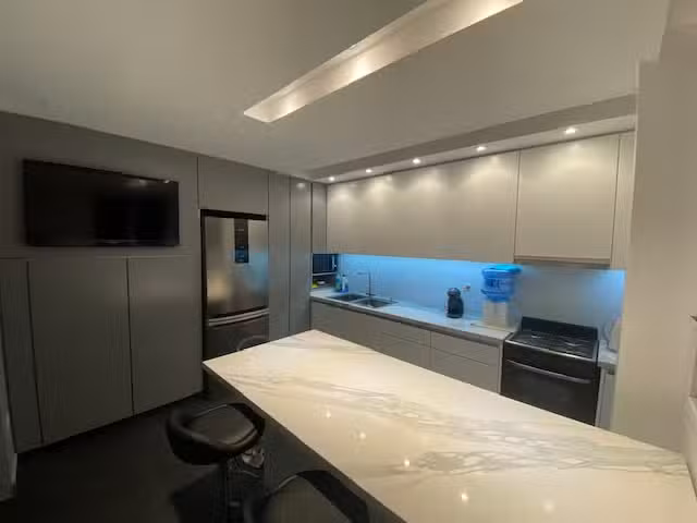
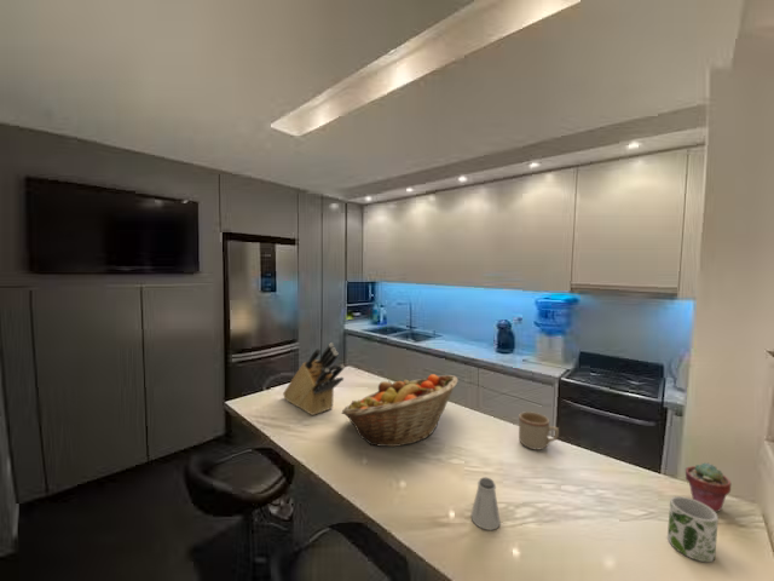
+ fruit basket (402, 402)
+ mug (538, 432)
+ knife block (312, 373)
+ potted succulent (706, 483)
+ mug (689, 522)
+ saltshaker (486, 500)
